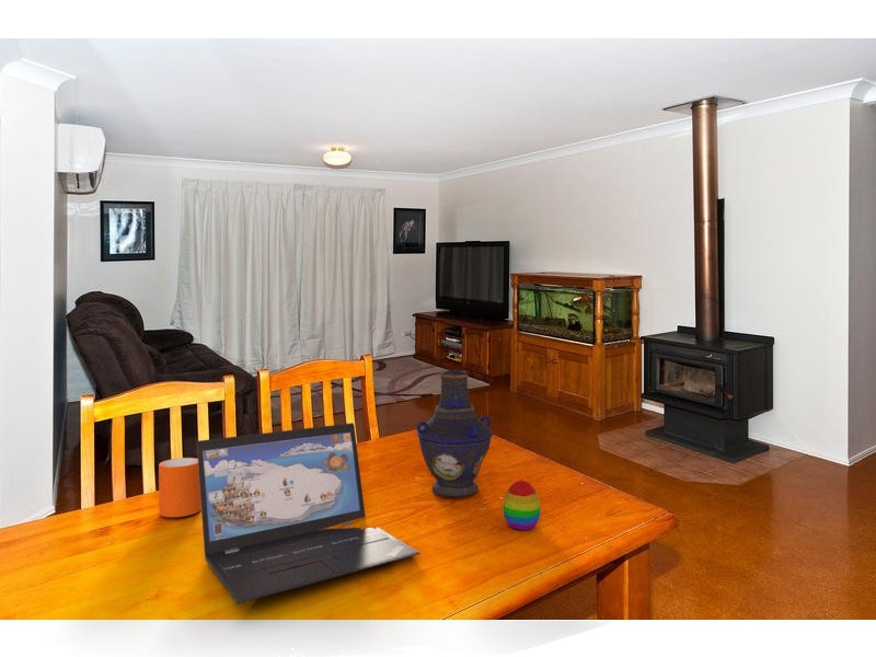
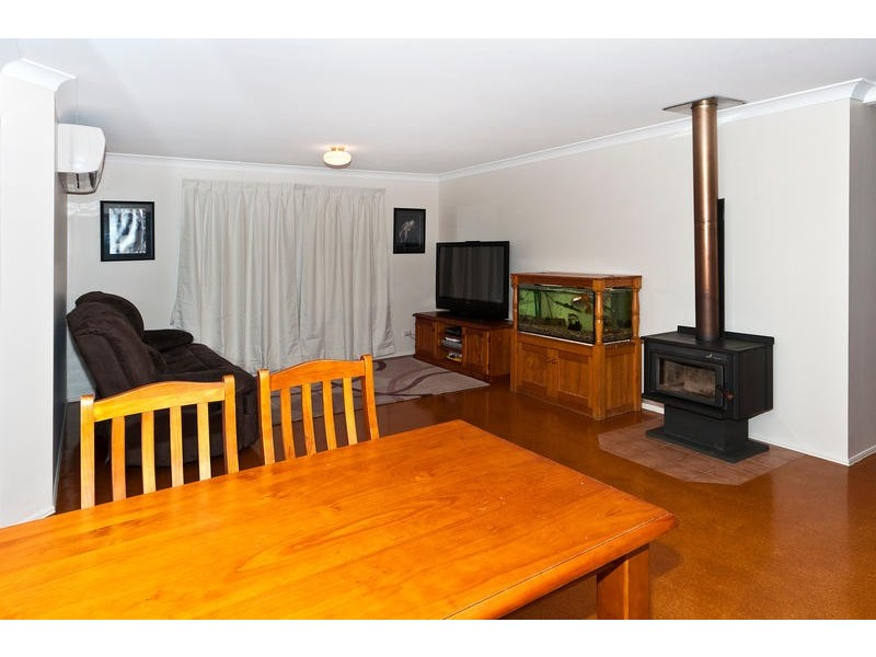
- vase (454, 430)
- laptop (307, 498)
- decorative egg (521, 503)
- mug (180, 484)
